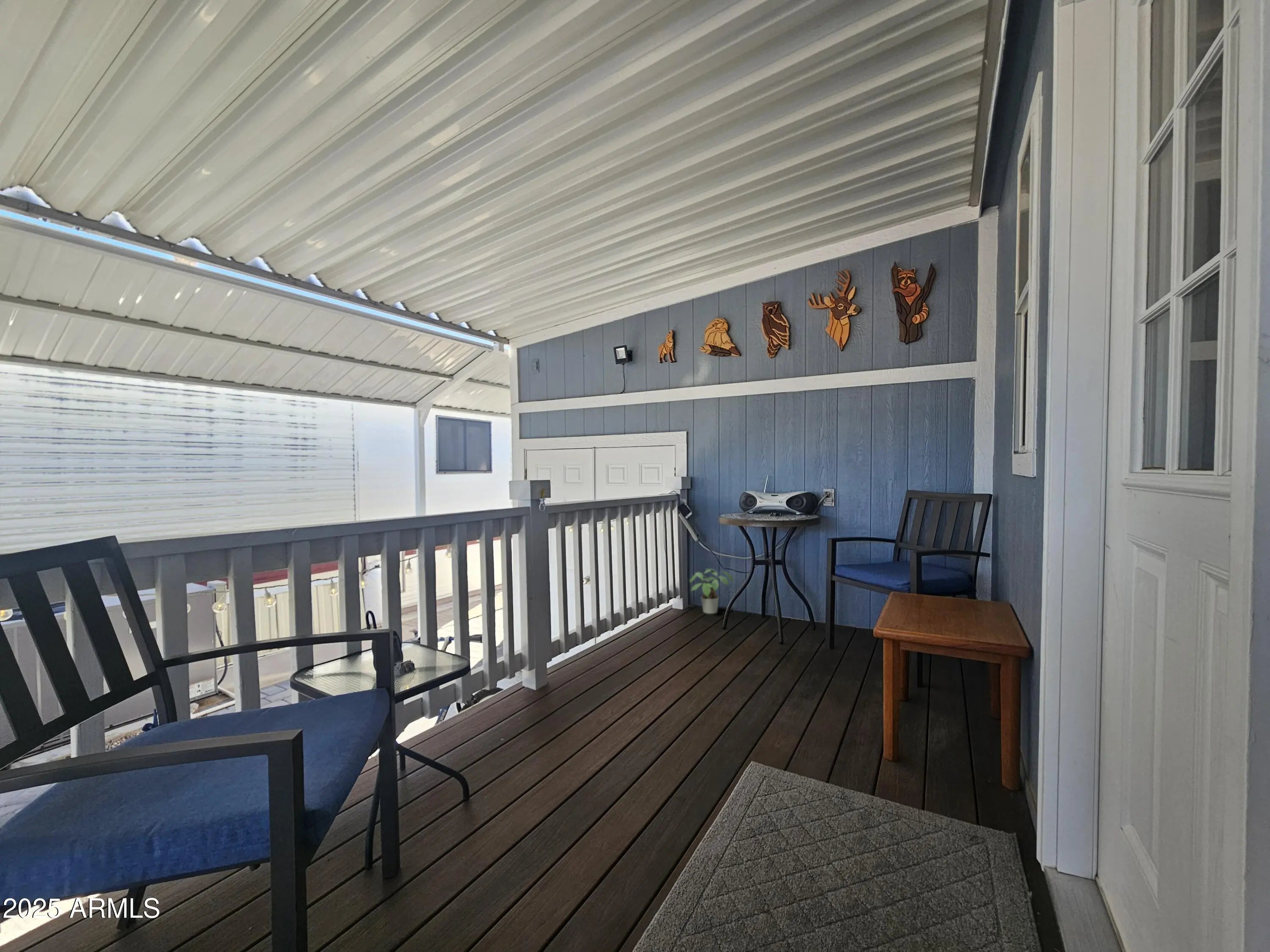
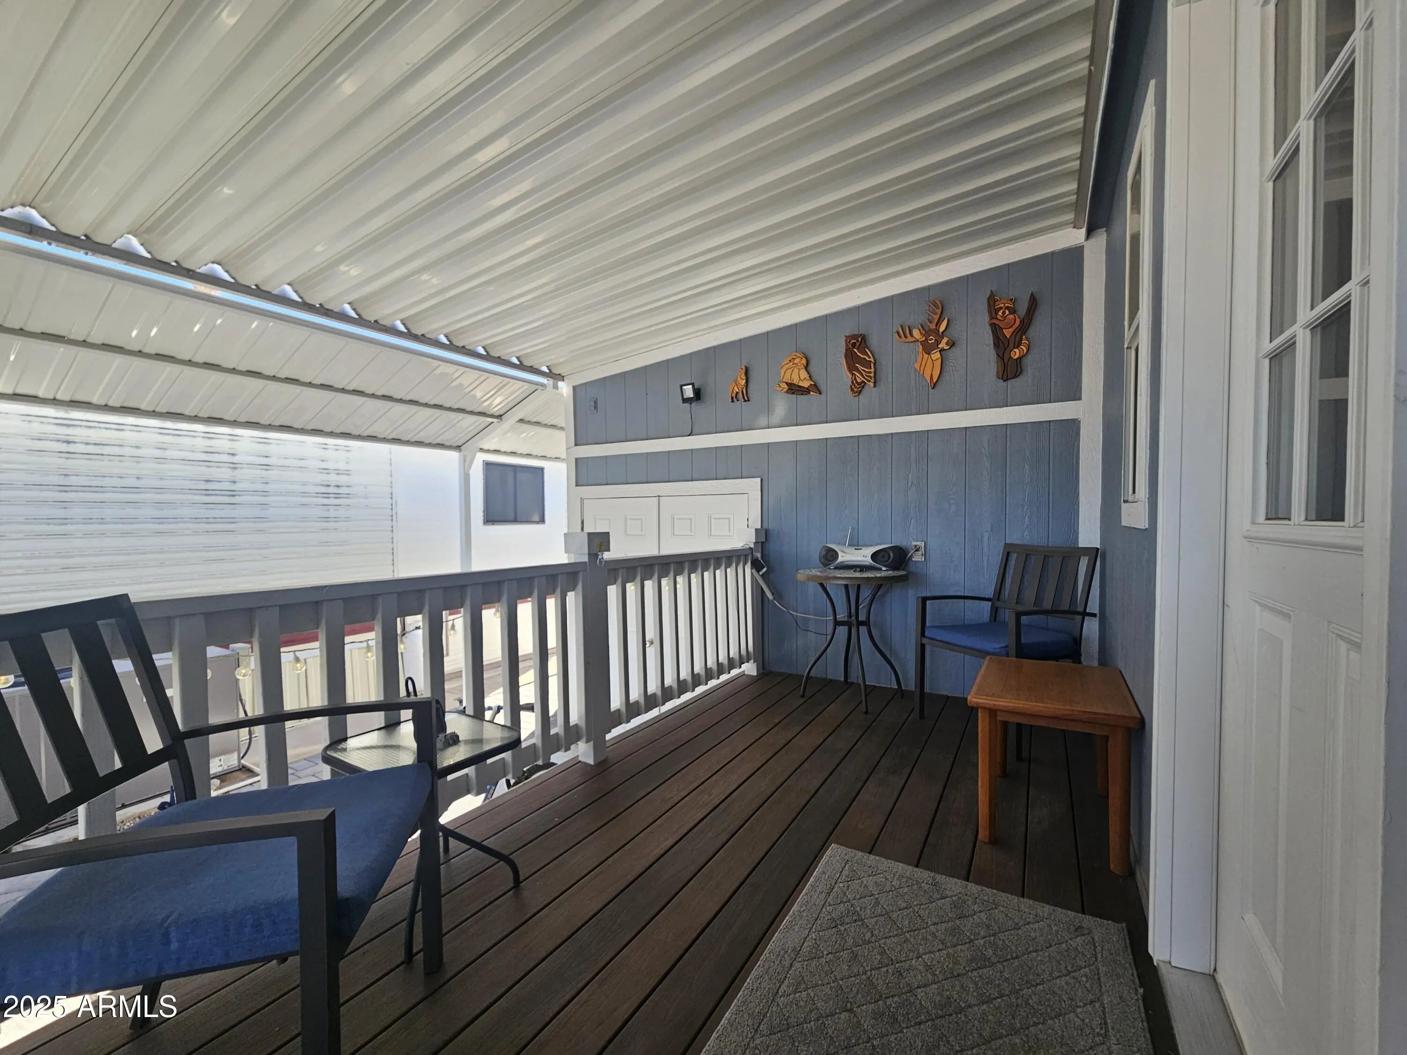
- potted plant (708, 592)
